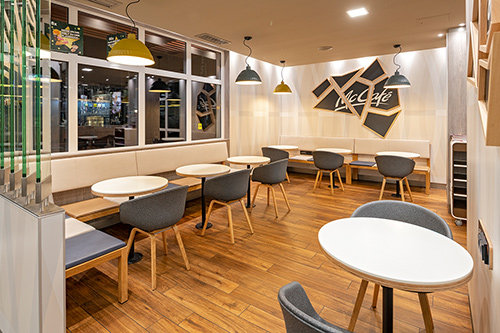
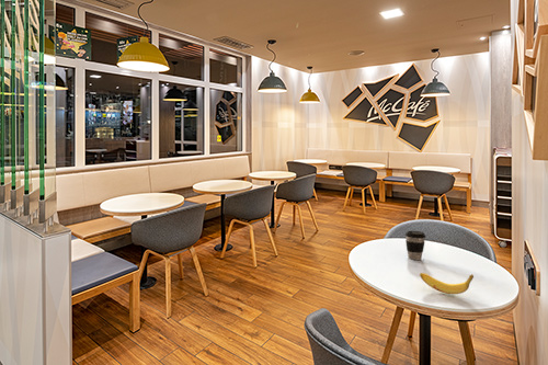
+ banana (445, 283)
+ coffee cup (414, 244)
